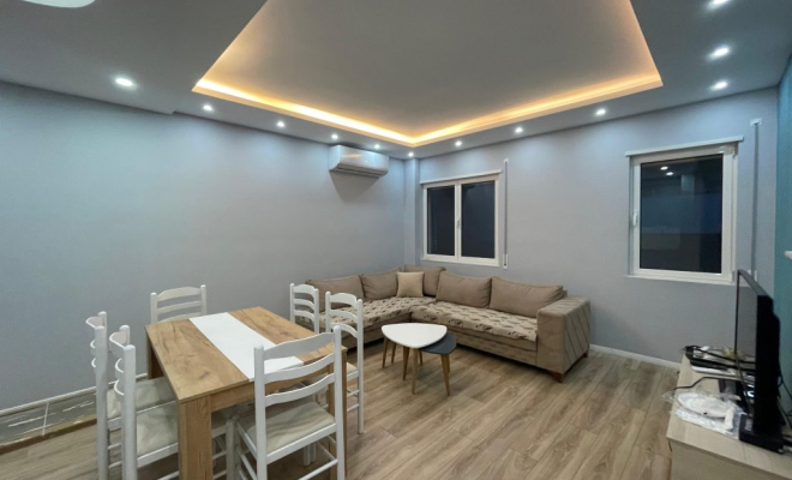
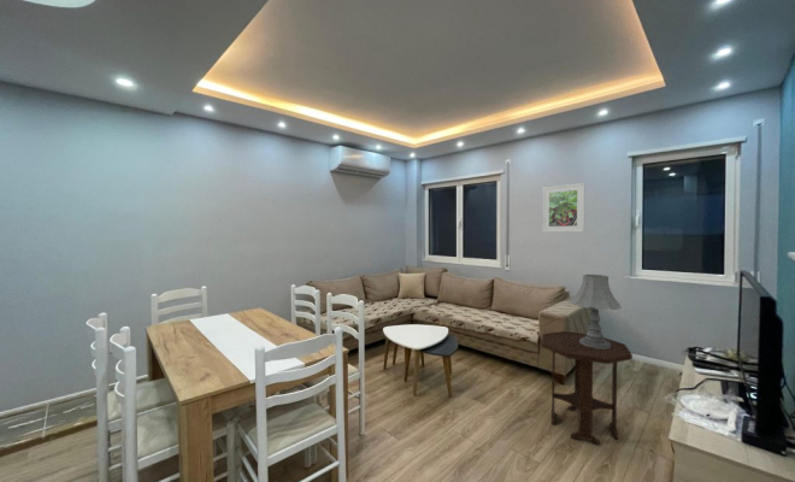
+ side table (582, 383)
+ table lamp (595, 308)
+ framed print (563, 208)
